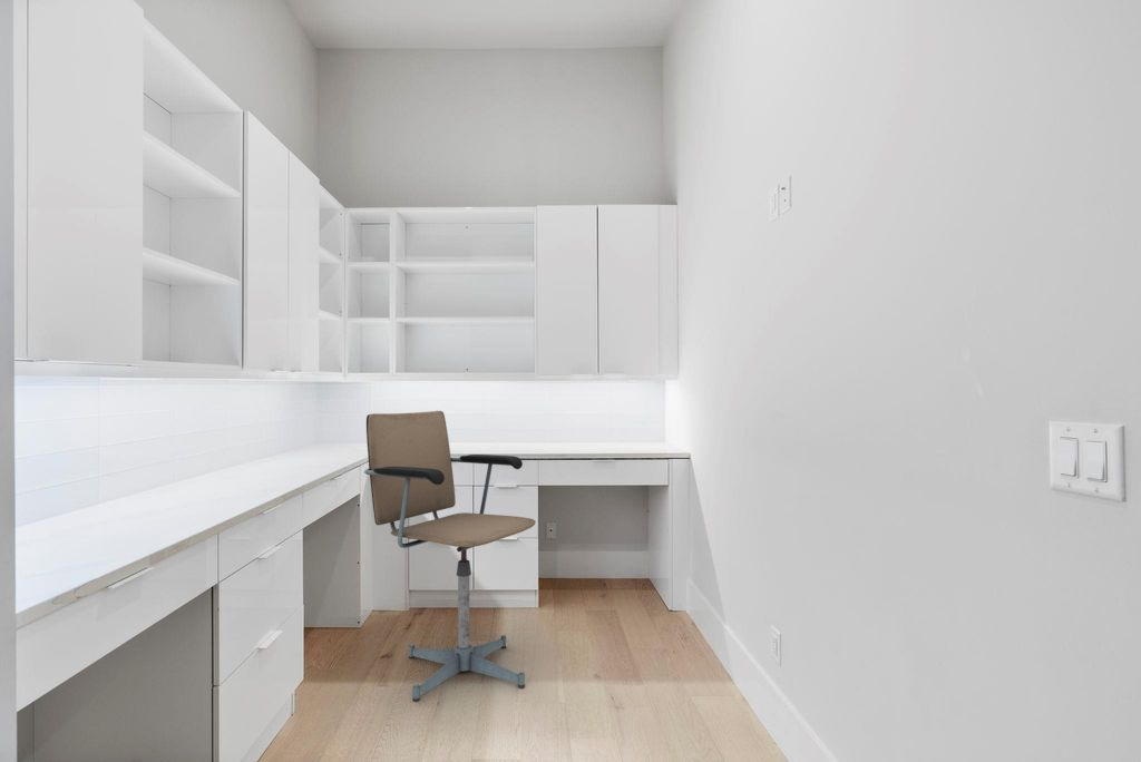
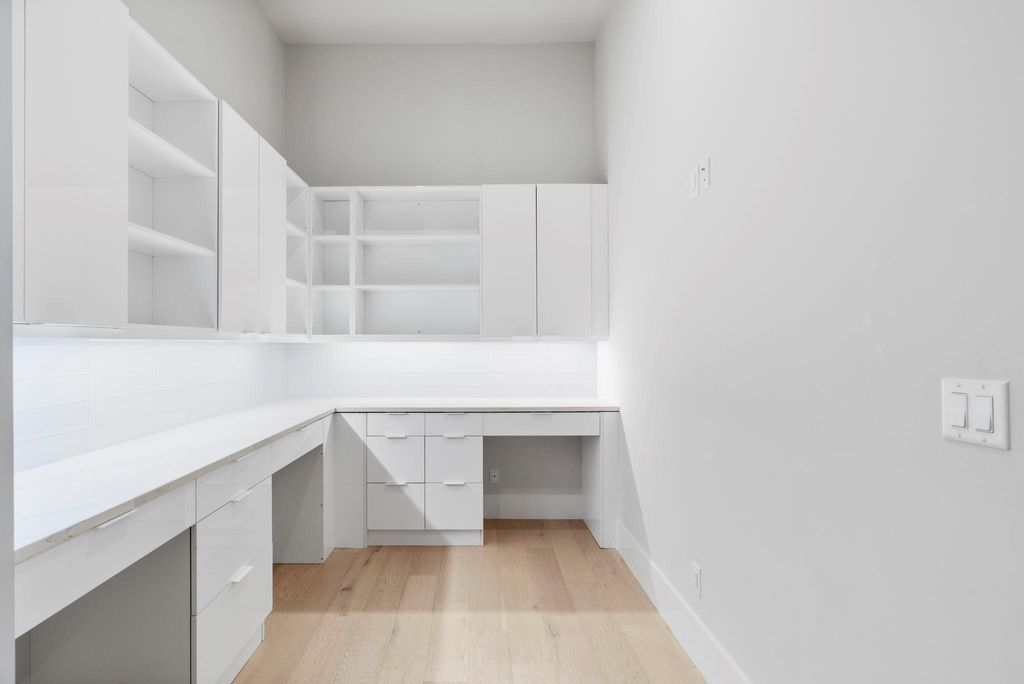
- office chair (452, 539)
